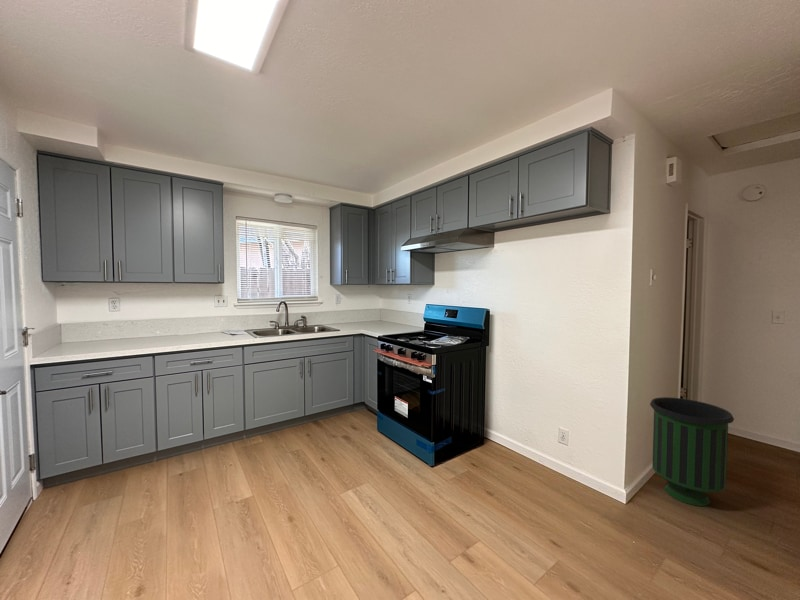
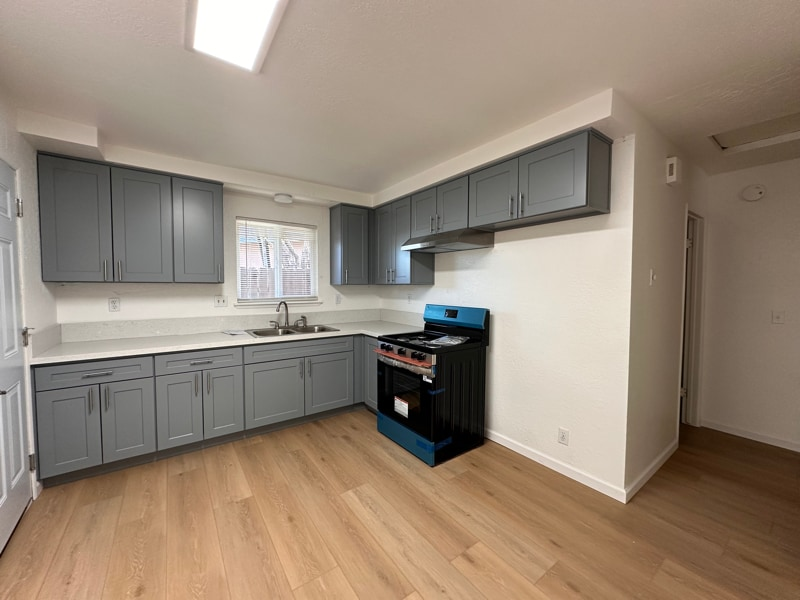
- trash can (688, 451)
